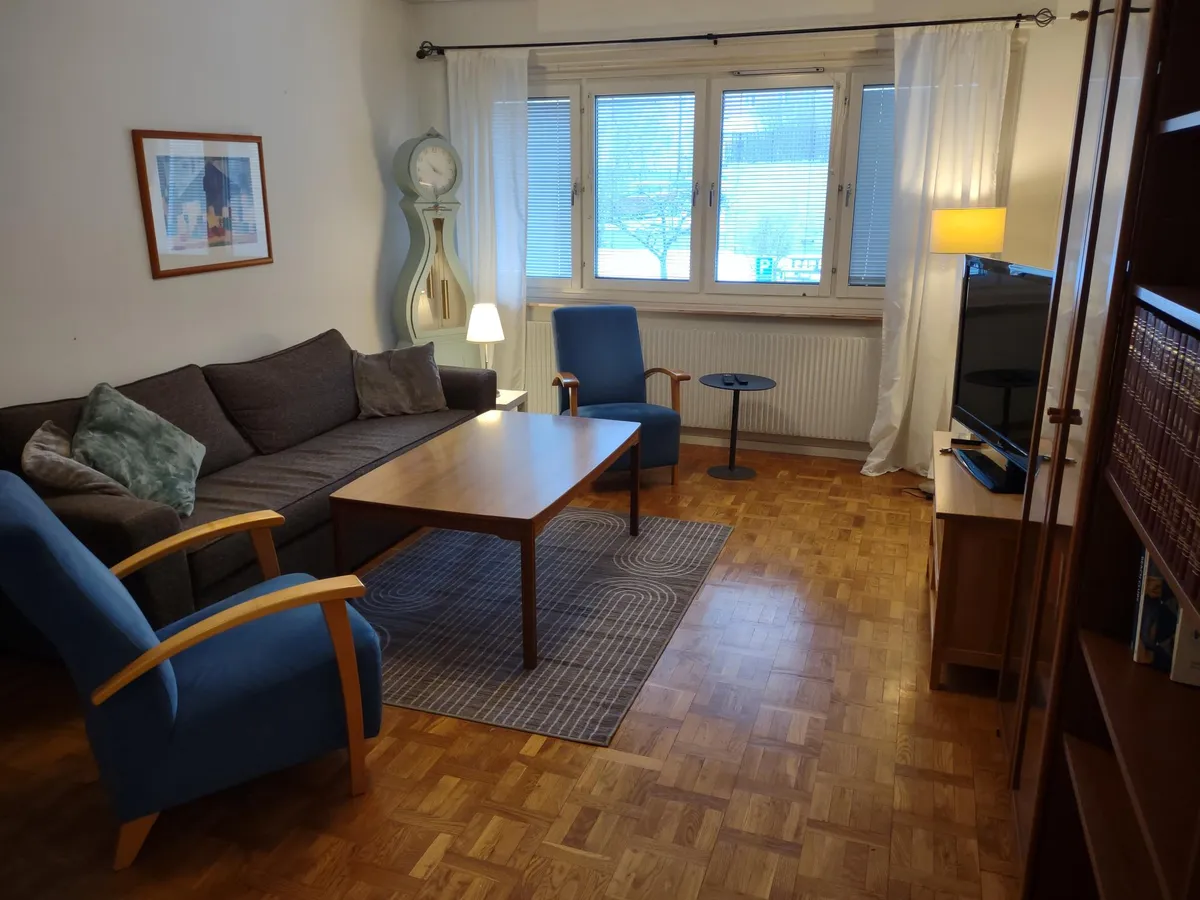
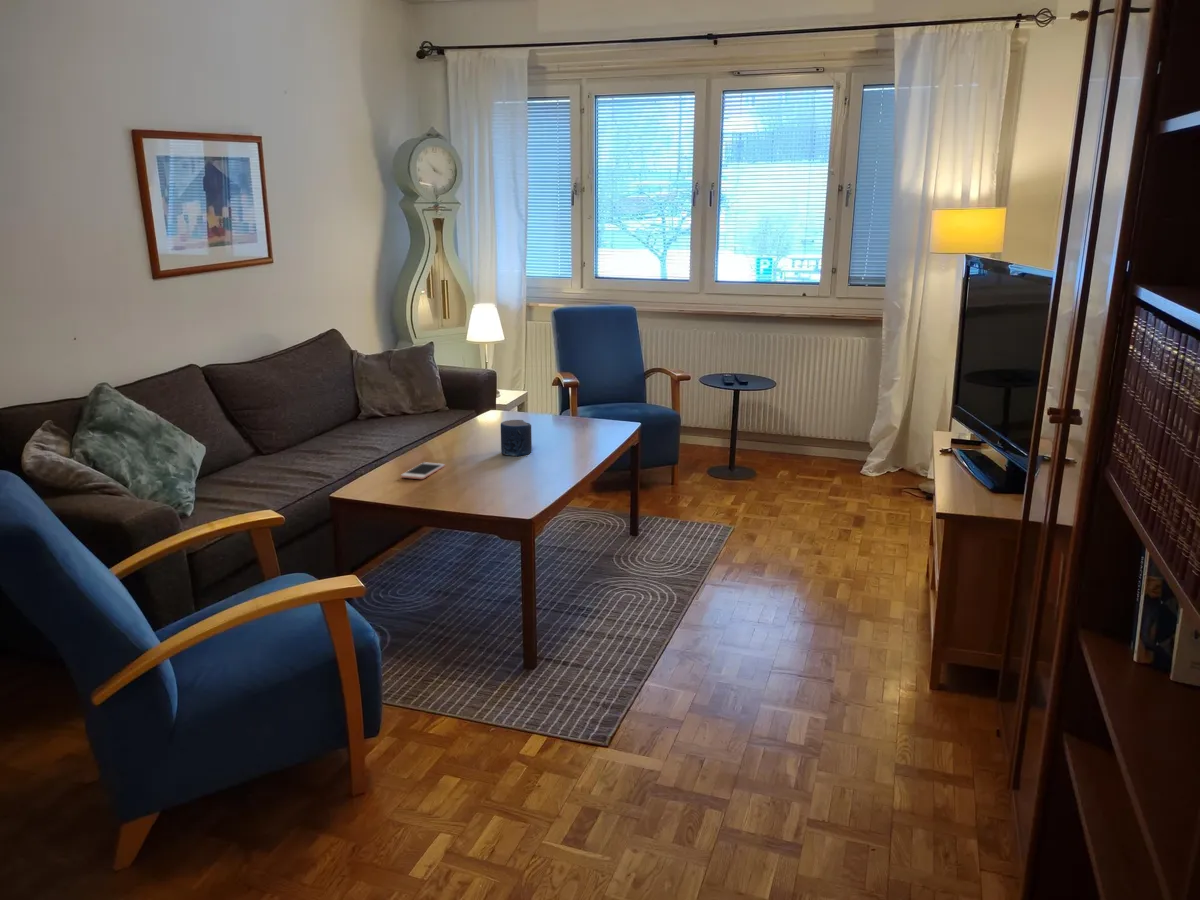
+ candle (516, 437)
+ cell phone (423, 470)
